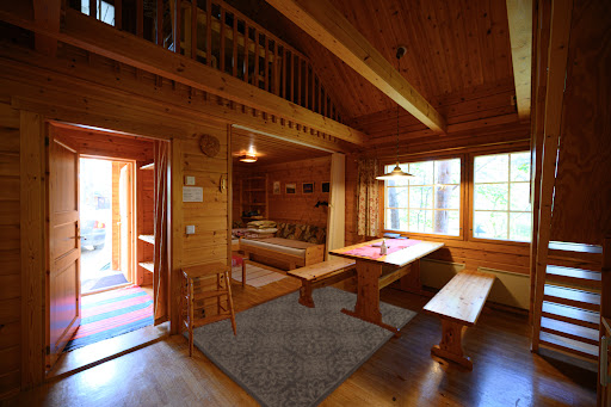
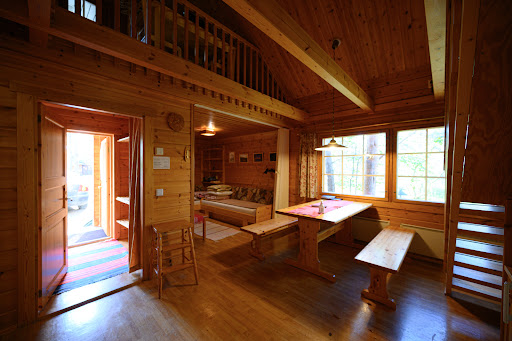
- rug (310, 321)
